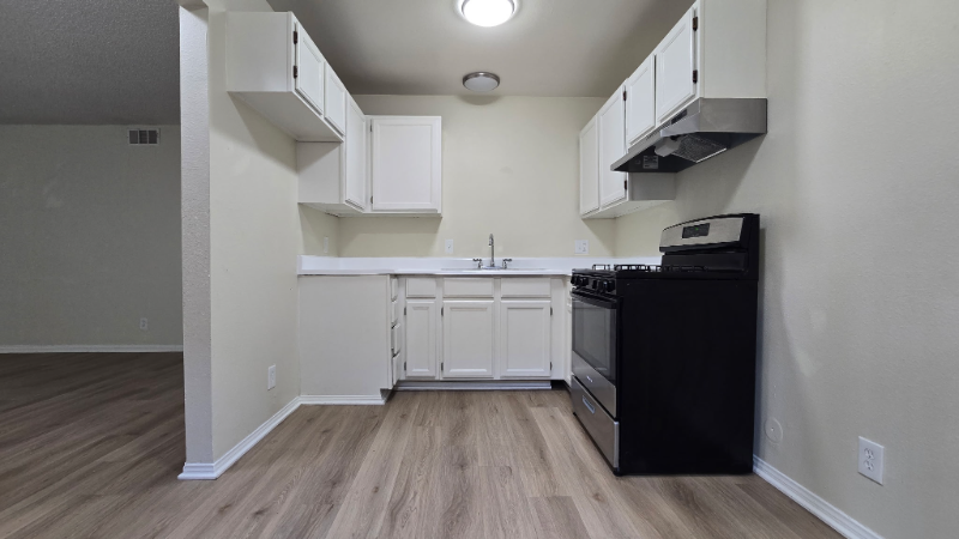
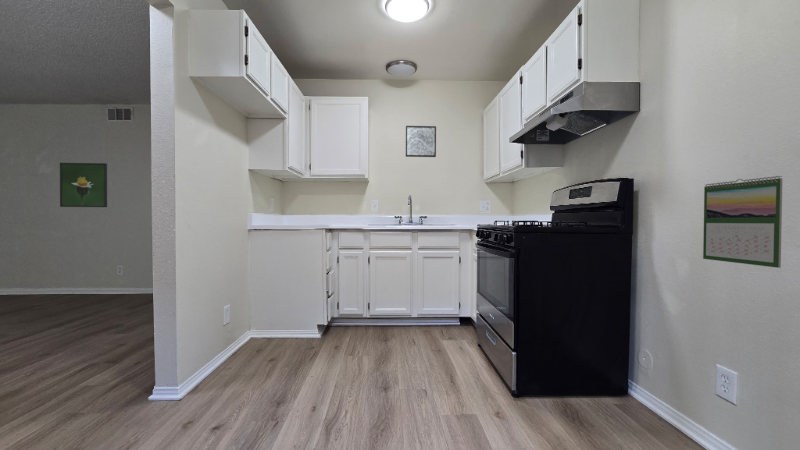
+ wall art (420, 141)
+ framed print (83, 185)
+ calendar (738, 220)
